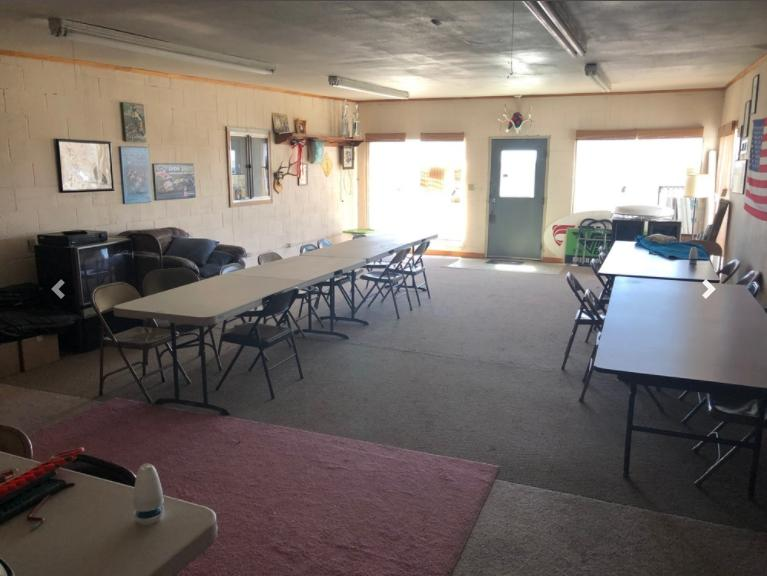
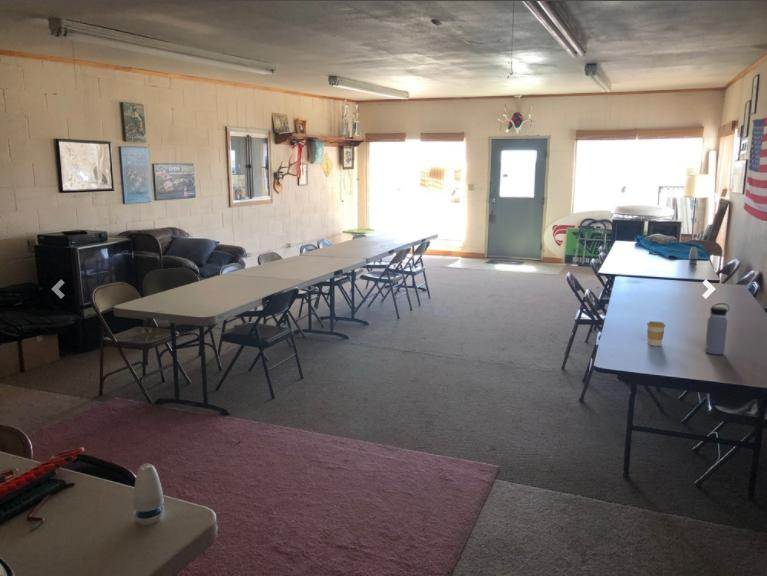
+ water bottle (717, 327)
+ coffee cup (655, 332)
